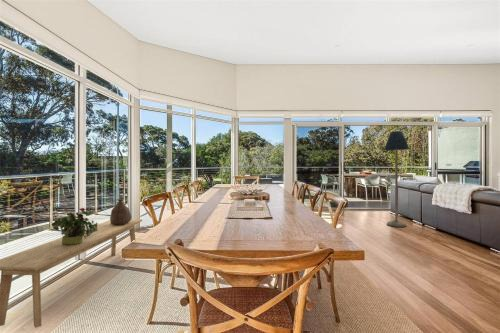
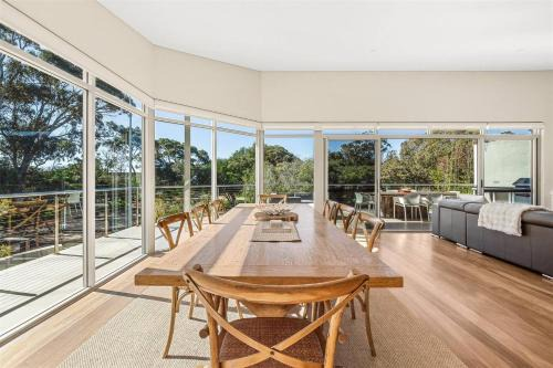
- floor lamp (396, 178)
- potted plant (75, 224)
- bag (120, 211)
- bench (82, 252)
